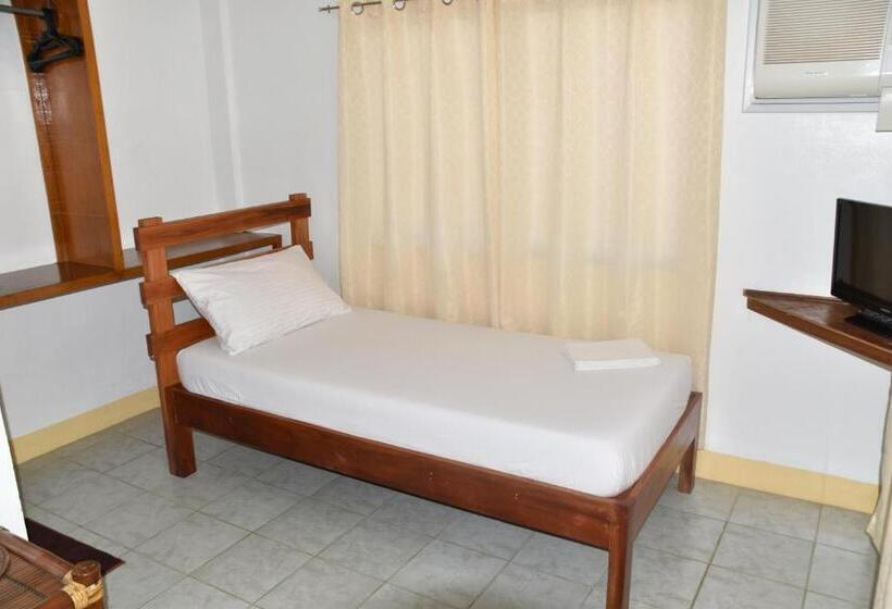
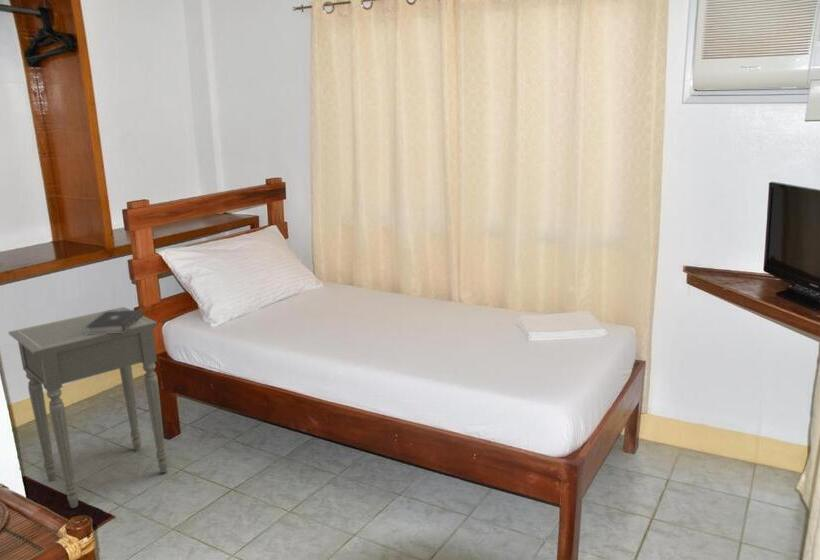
+ side table (90, 376)
+ book (114, 321)
